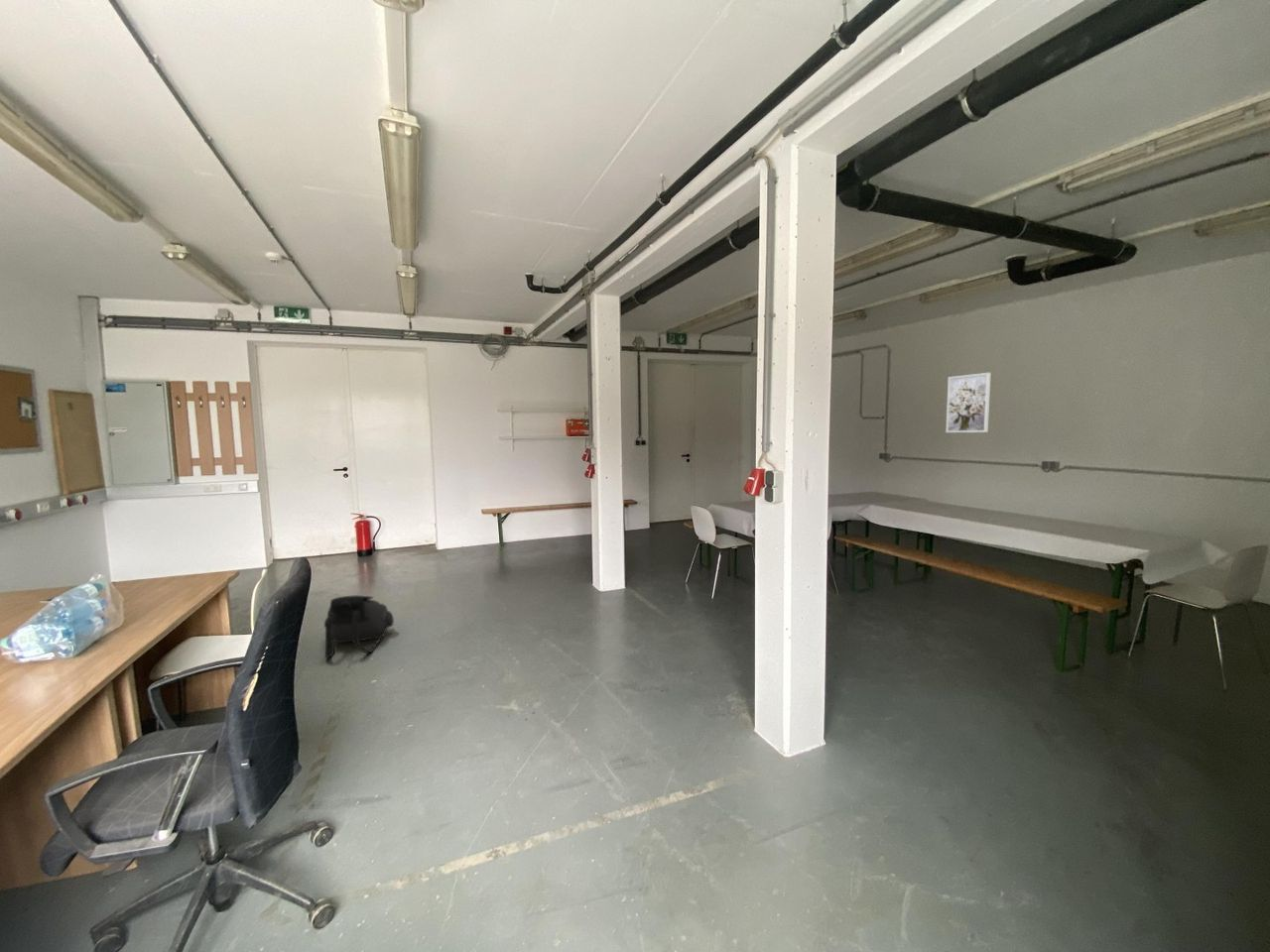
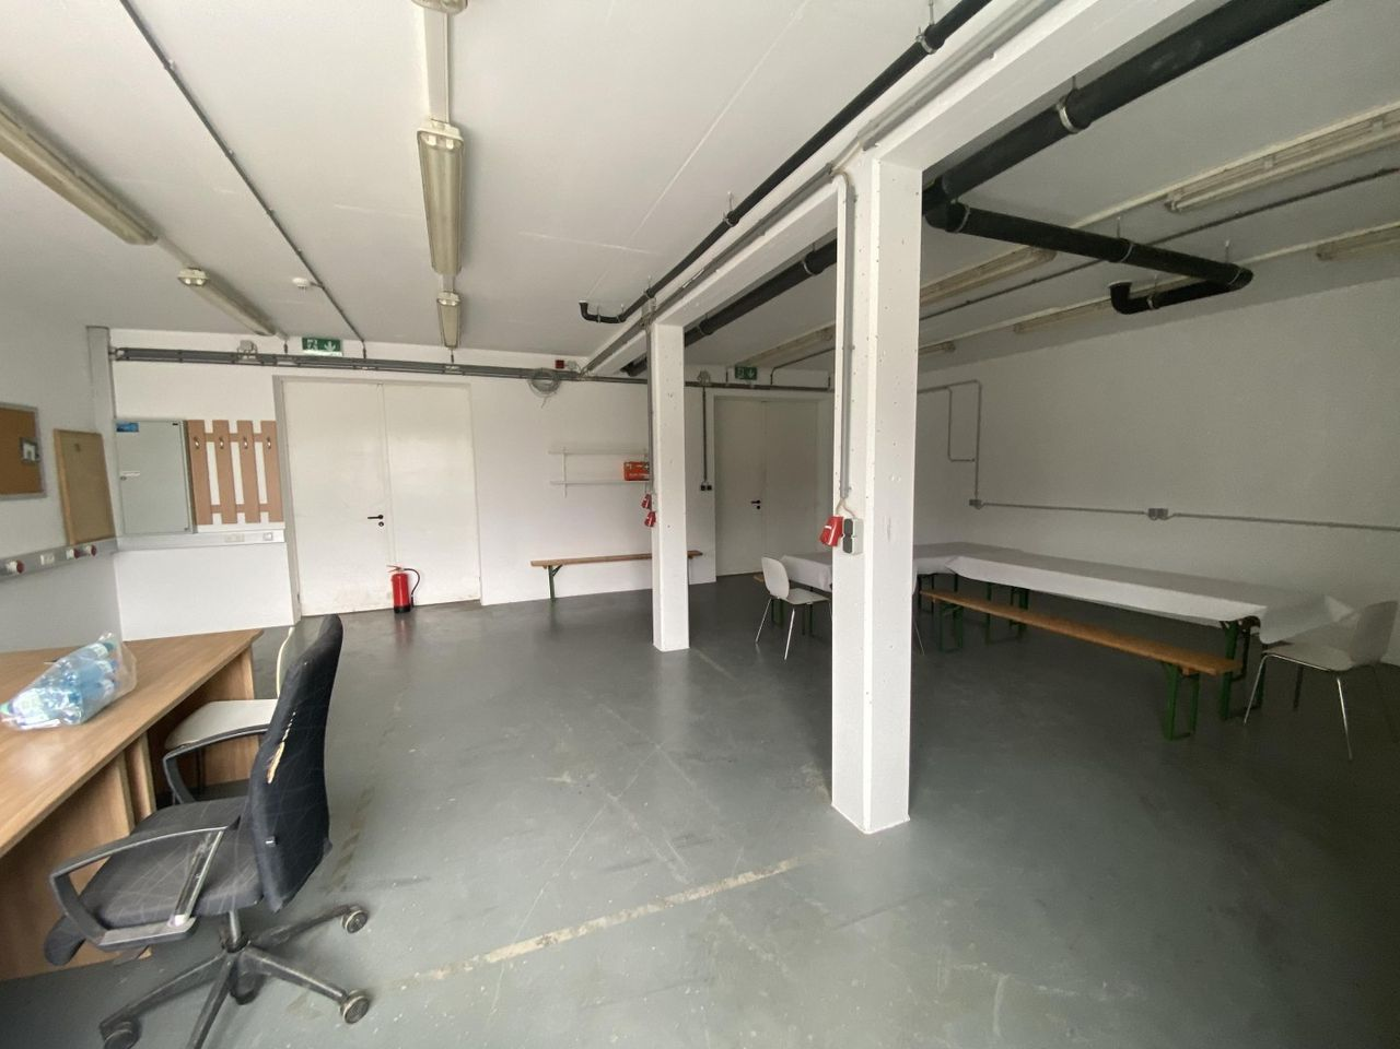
- wall art (967, 404)
- backpack (353, 619)
